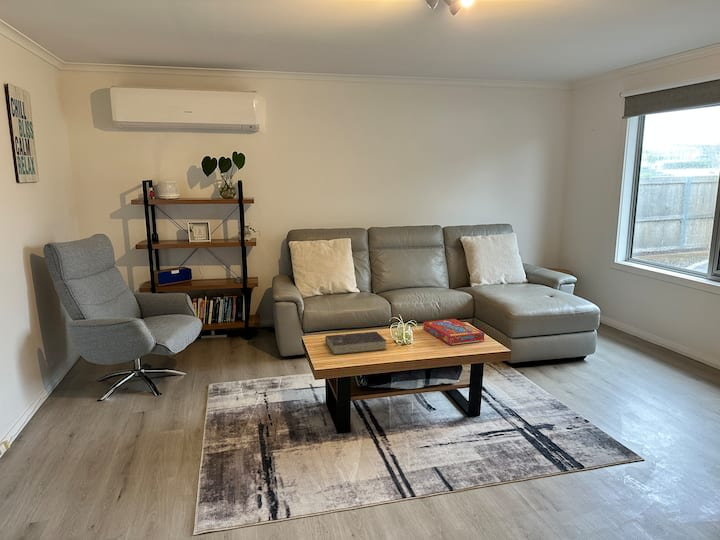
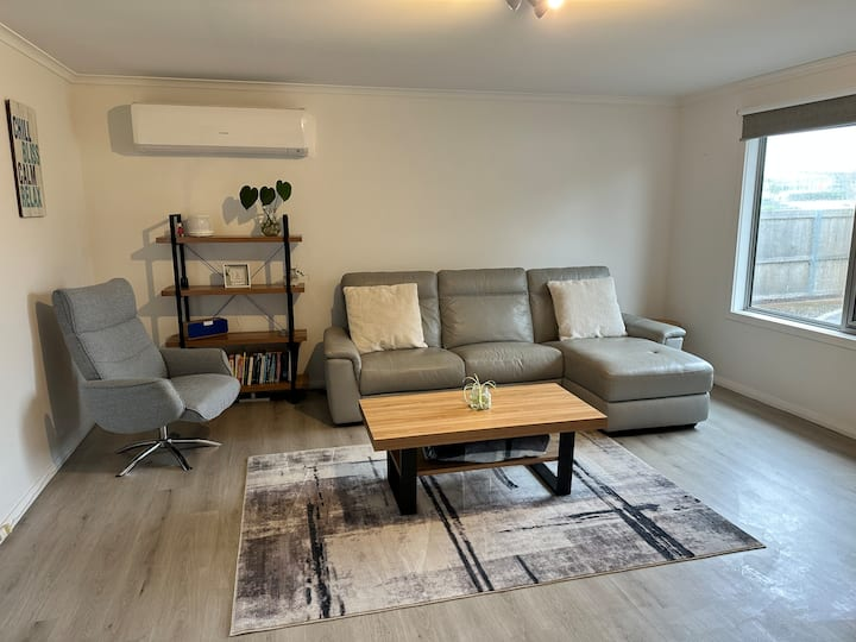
- book (355, 341)
- snack box (452, 331)
